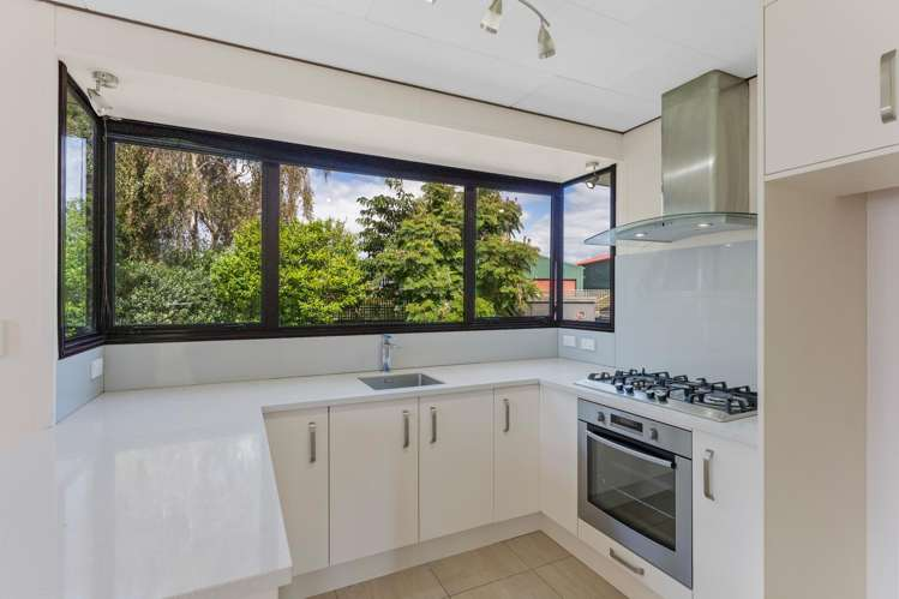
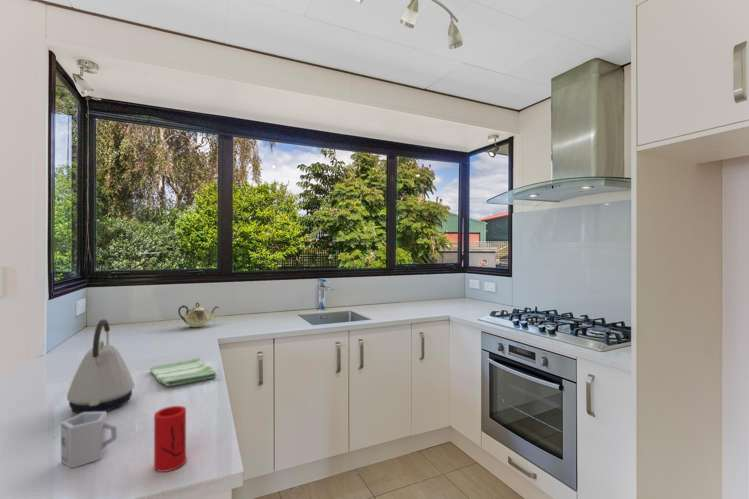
+ dish towel (183, 370)
+ teapot (199, 314)
+ kettle (102, 362)
+ cup (89, 437)
+ cup (170, 437)
